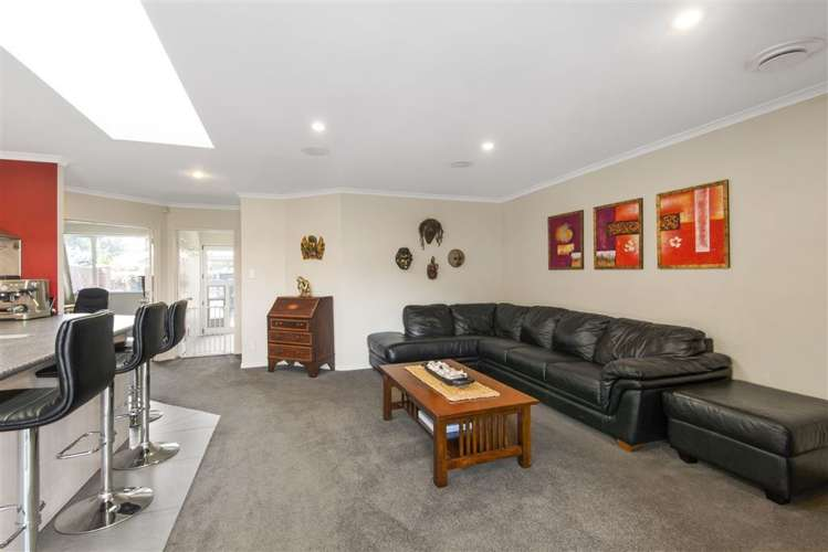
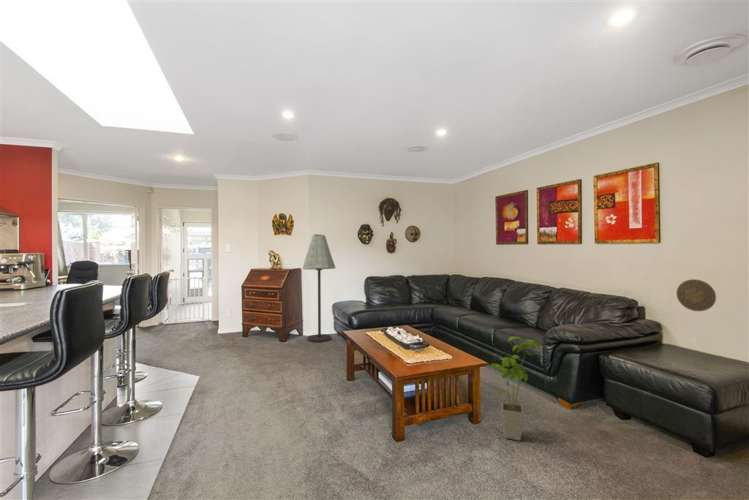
+ house plant (518, 384)
+ floor lamp (319, 286)
+ decorative plate (694, 295)
